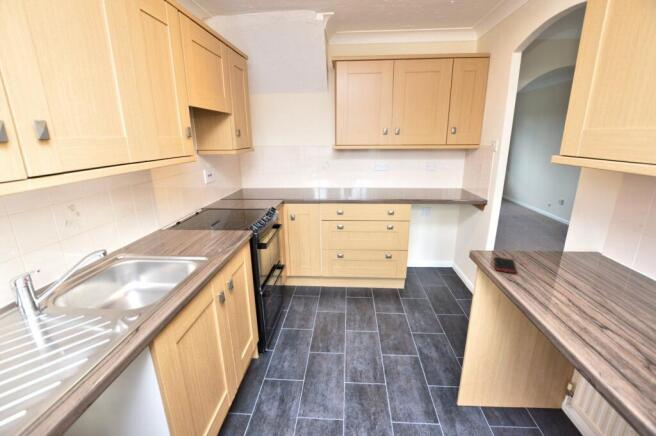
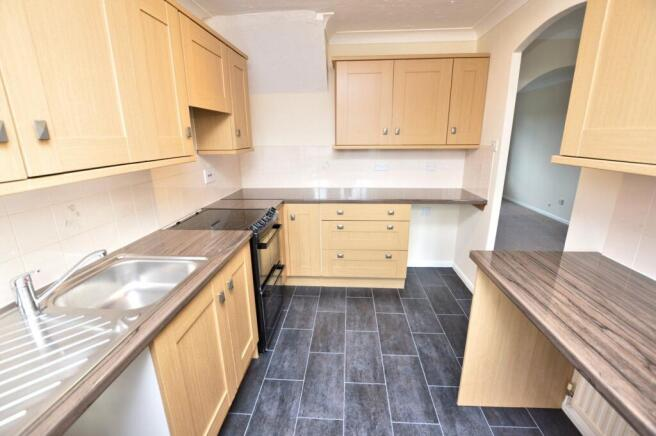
- cell phone (504, 264)
